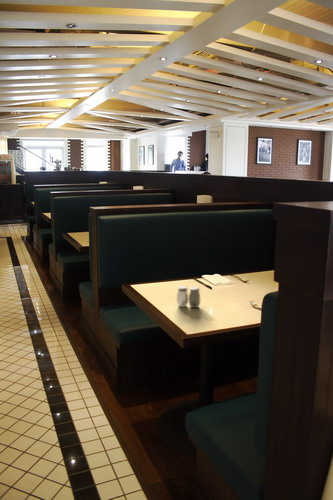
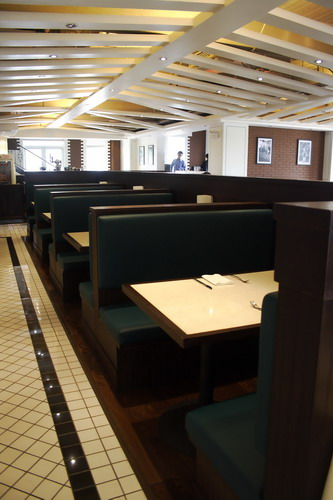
- salt and pepper shaker (189, 296)
